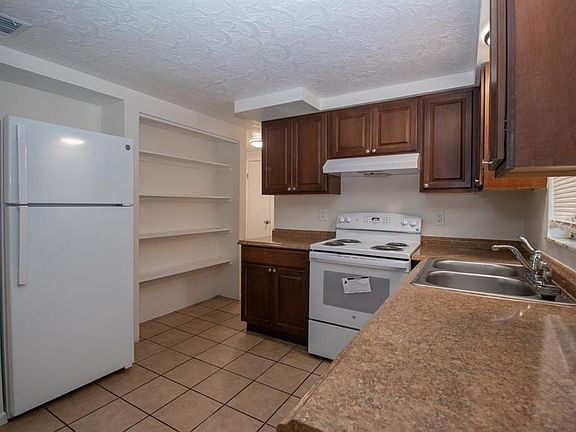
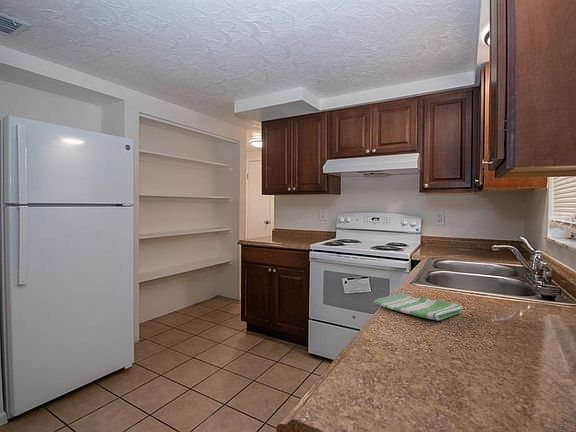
+ dish towel (416, 305)
